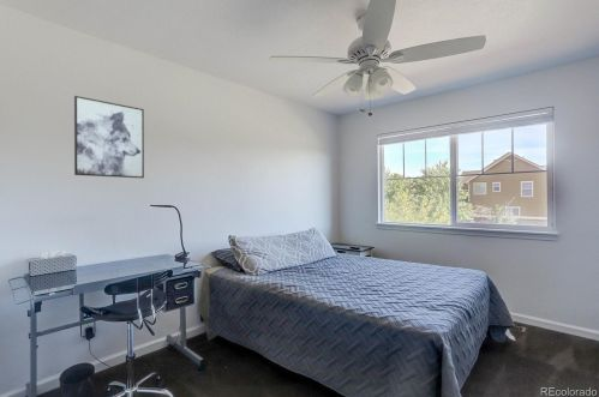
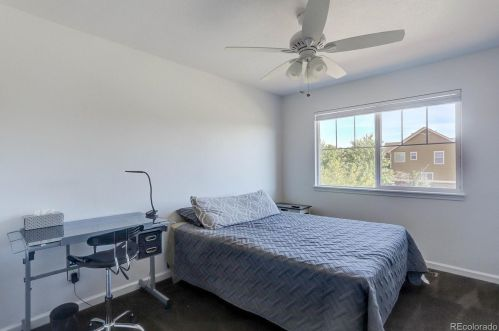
- wall art (110, 139)
